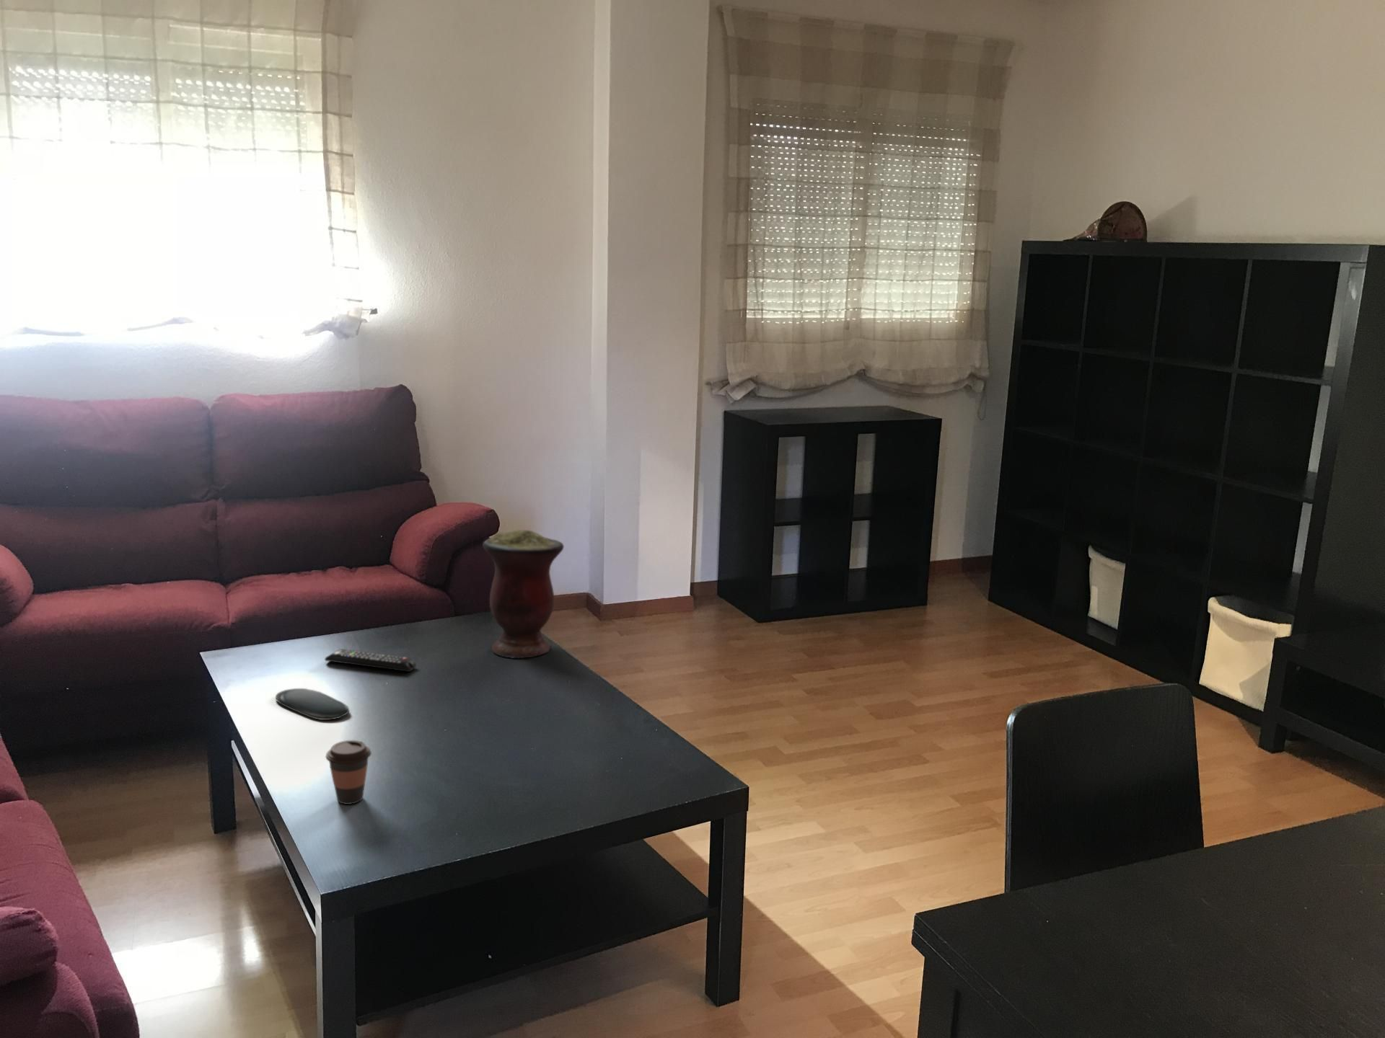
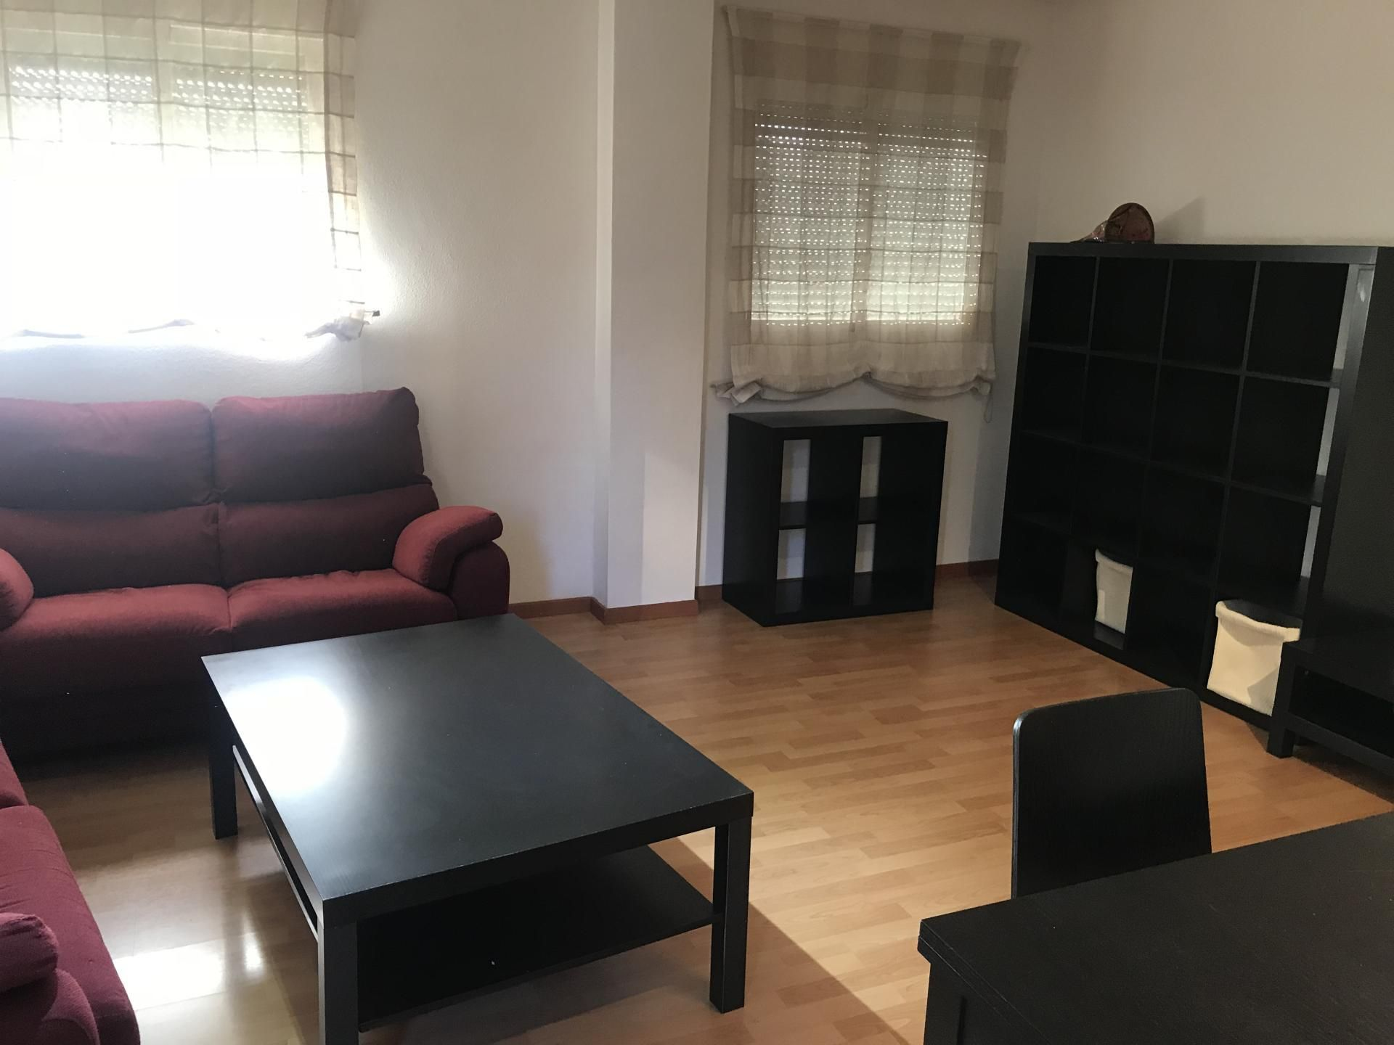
- vase (523, 588)
- remote control (370, 661)
- coffee cup (349, 773)
- oval tray (312, 703)
